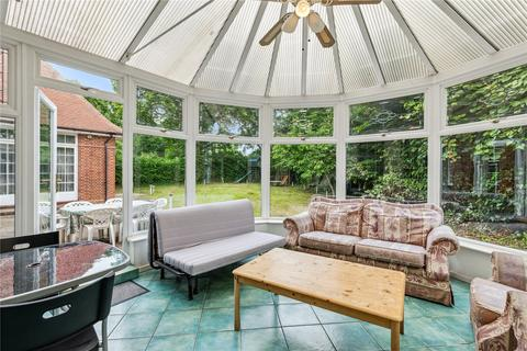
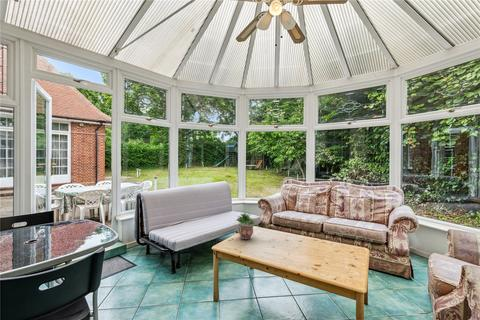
+ potted plant (246, 224)
